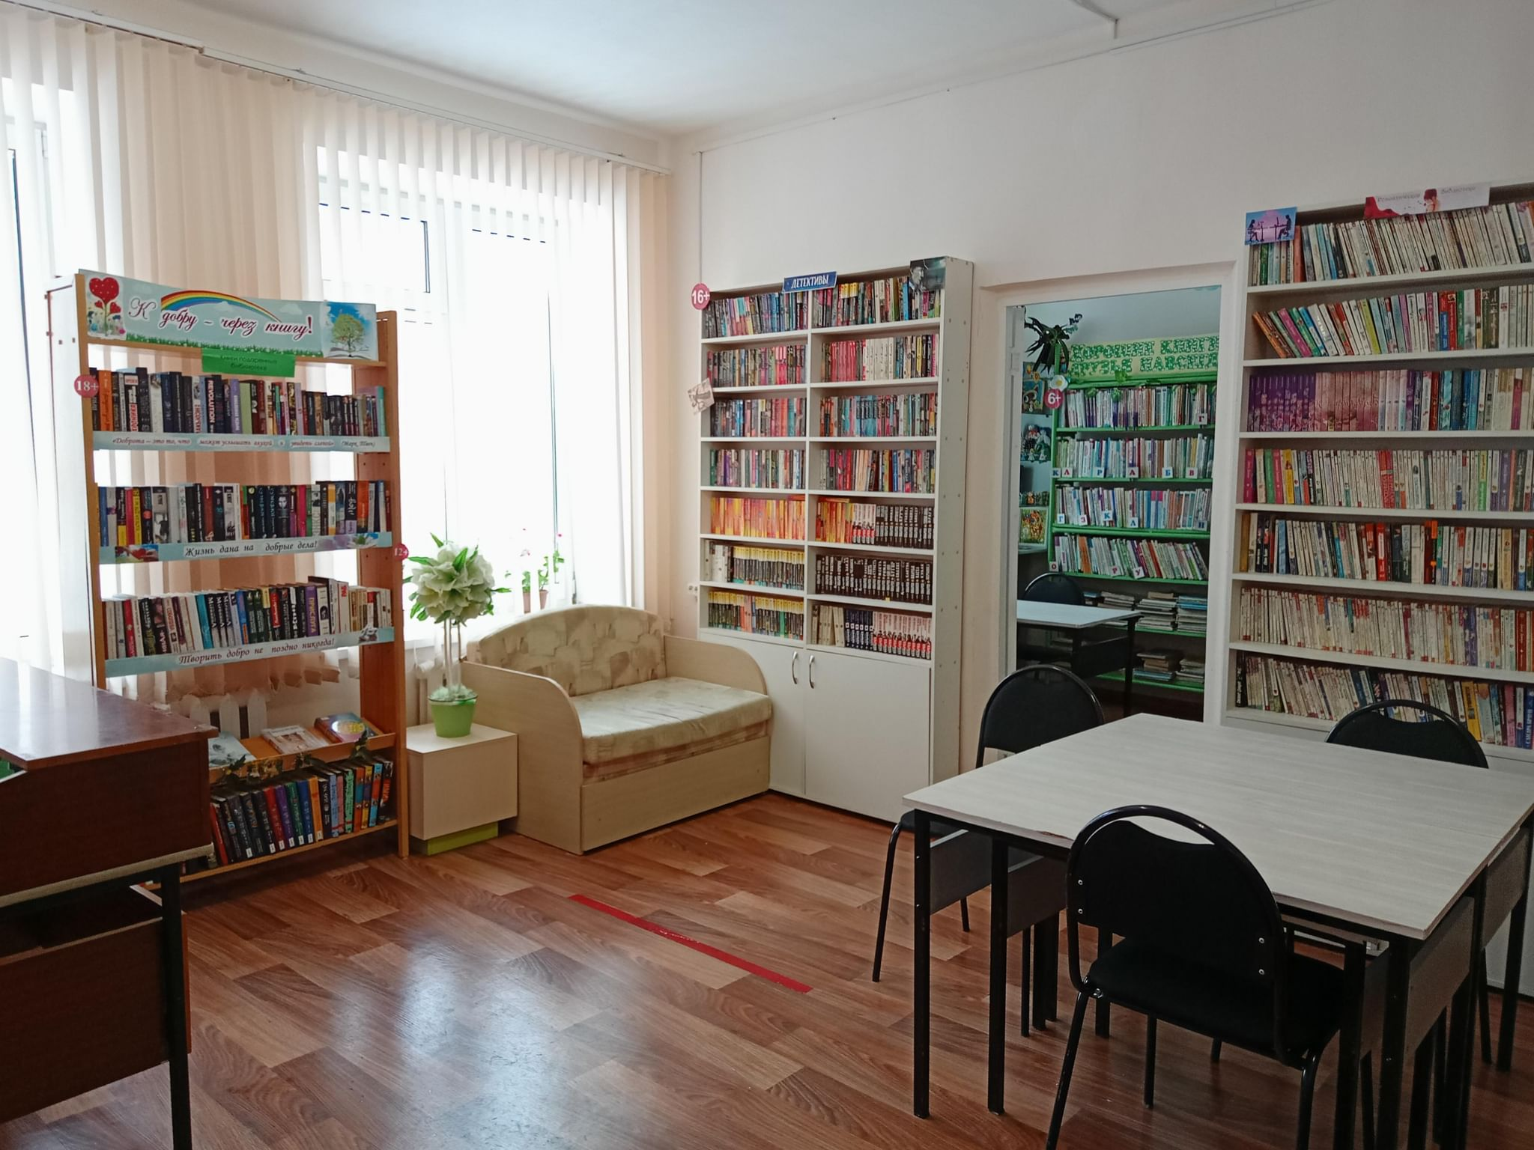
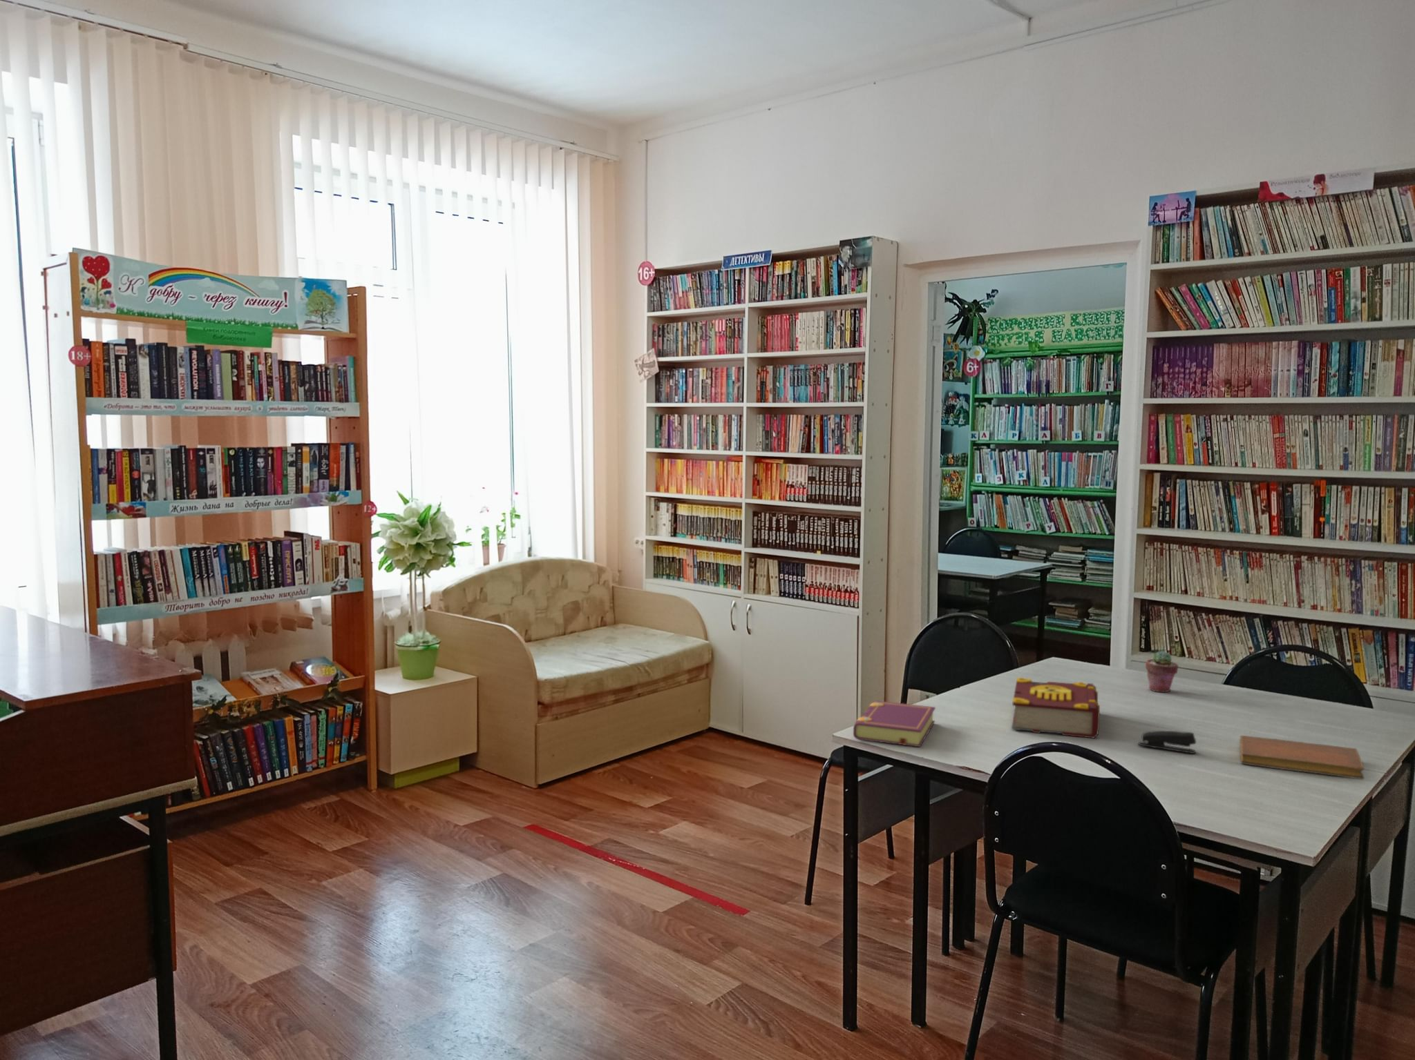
+ potted succulent (1161, 670)
+ book (894, 722)
+ stapler (1167, 738)
+ notebook (1299, 755)
+ book (1056, 705)
